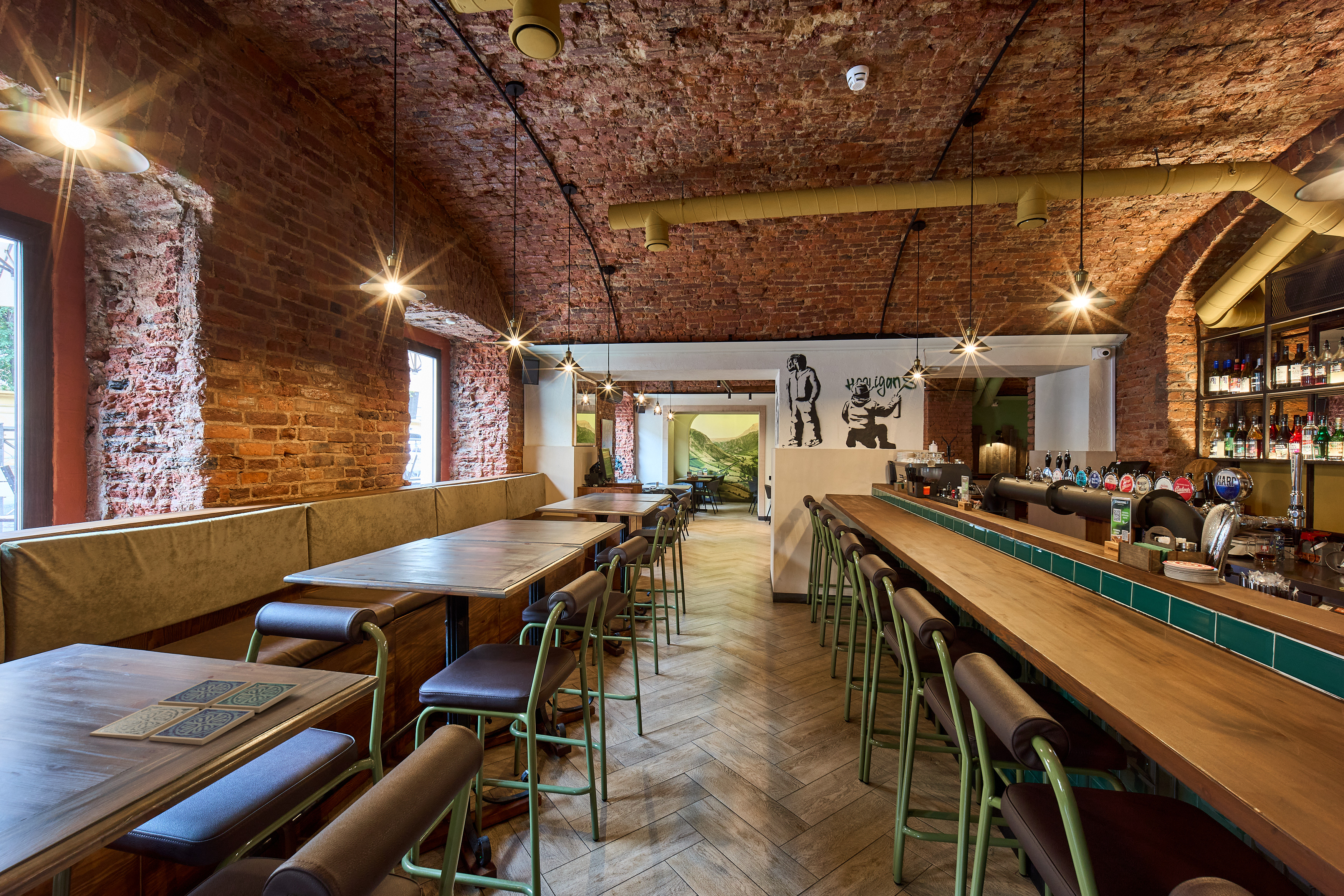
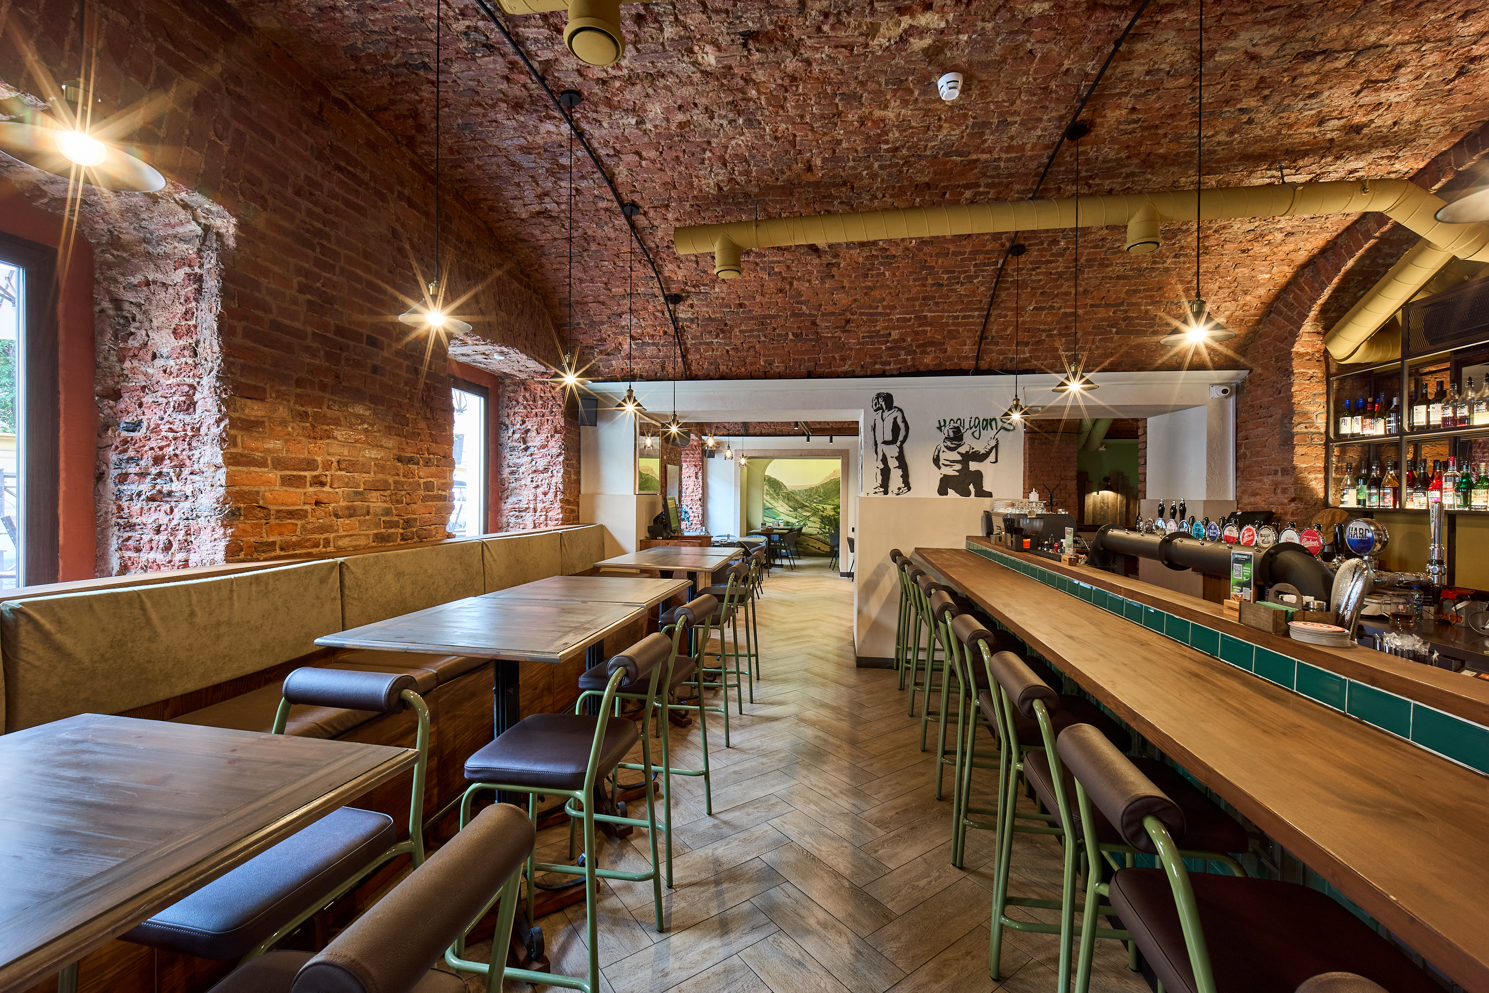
- drink coaster (205, 708)
